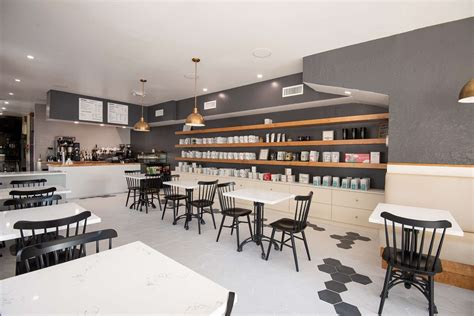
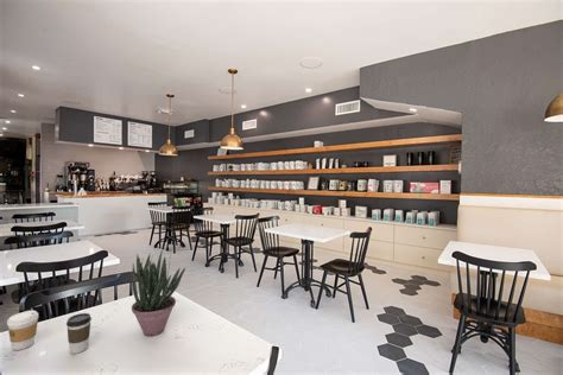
+ coffee cup (23, 329)
+ coffee cup (78, 332)
+ potted plant (156, 291)
